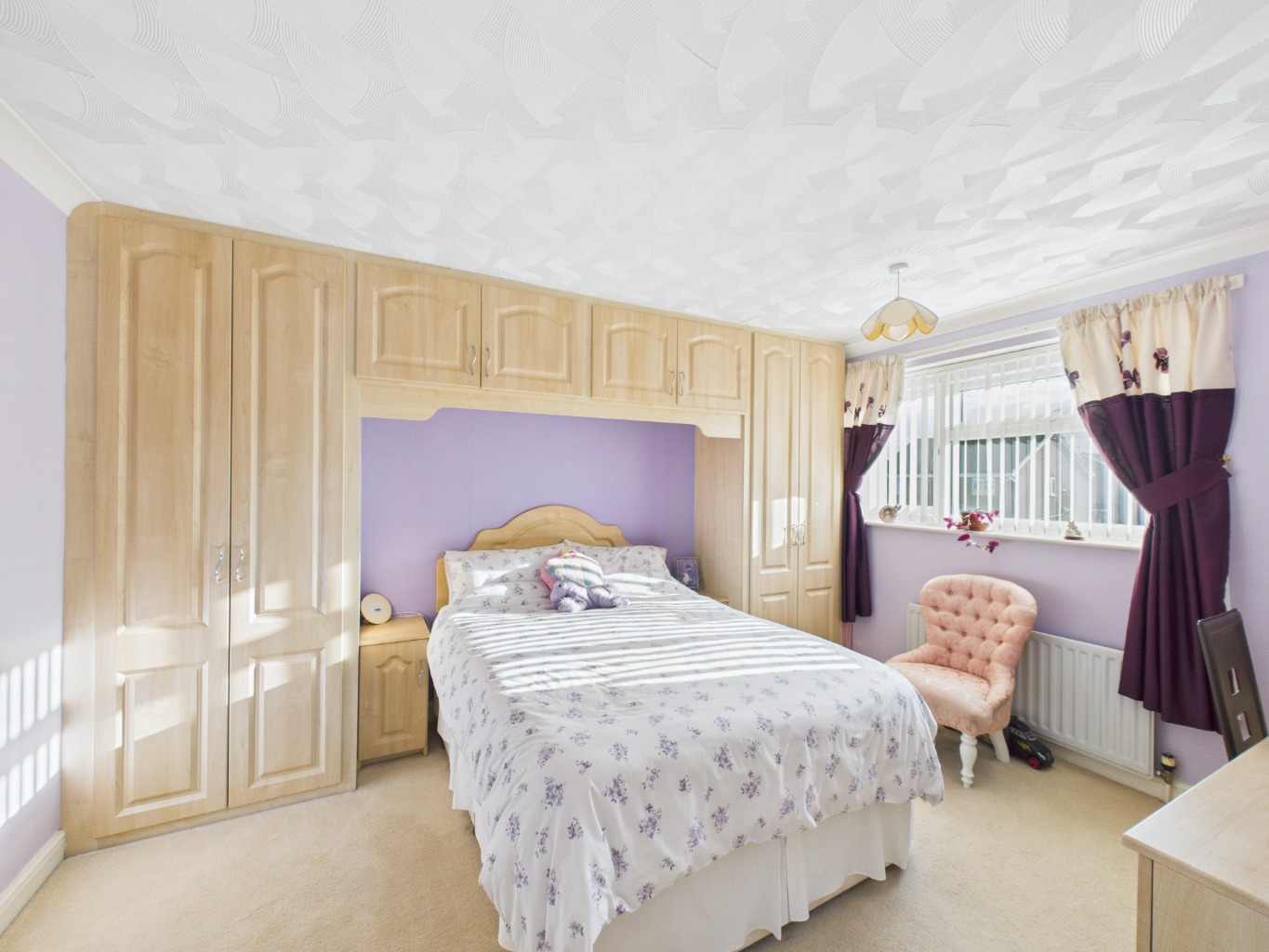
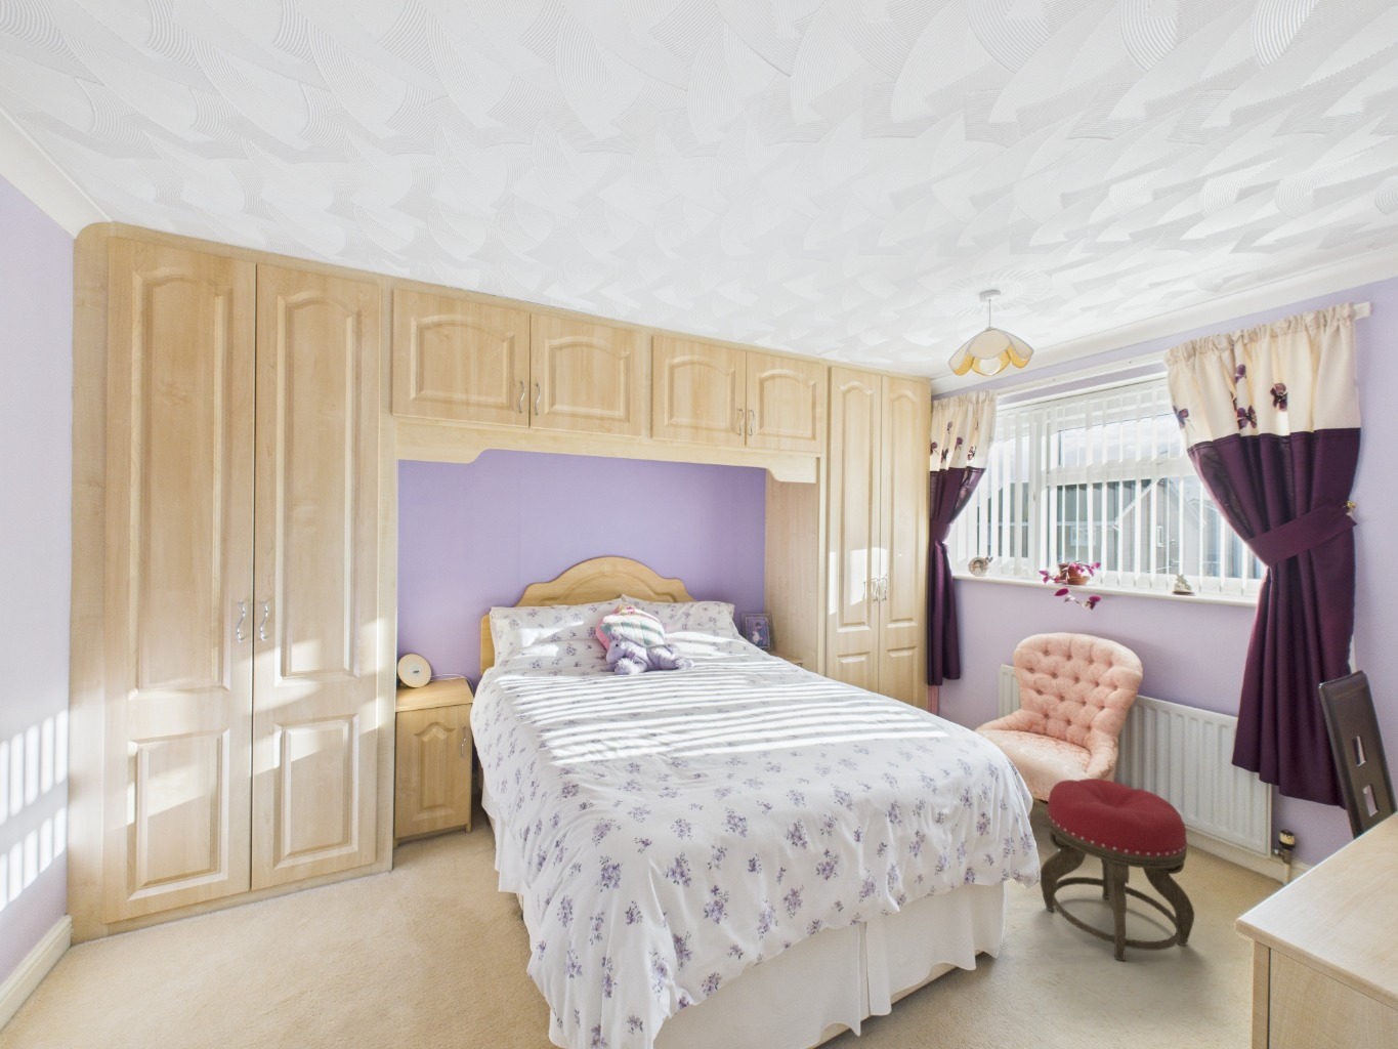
+ stool (1113, 859)
